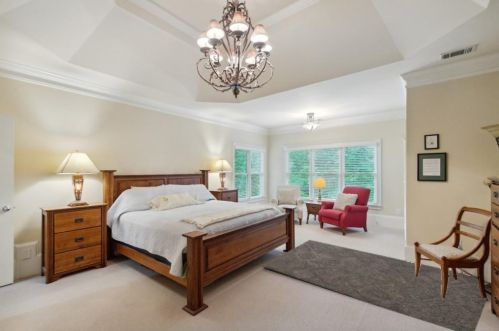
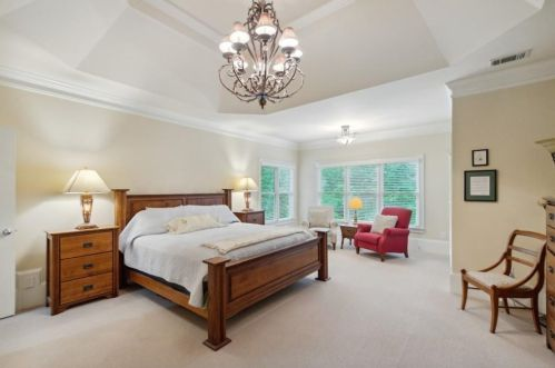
- rug (365, 271)
